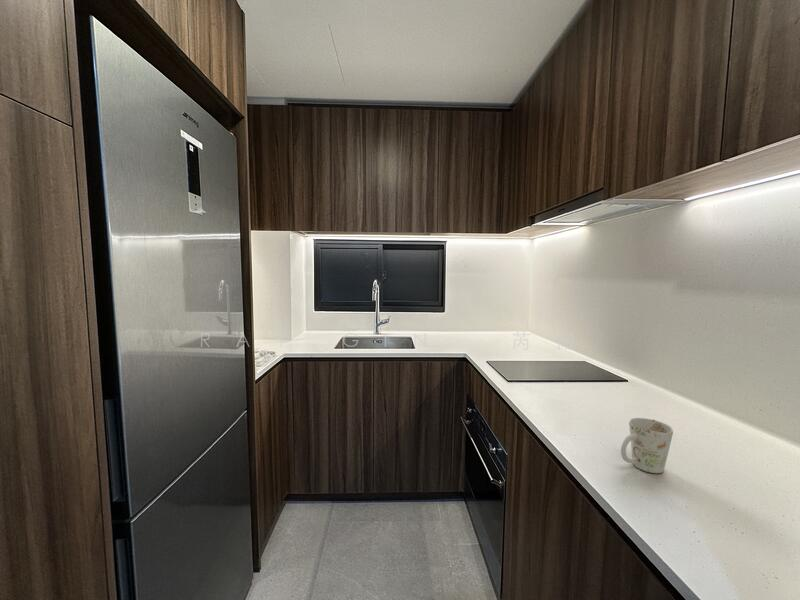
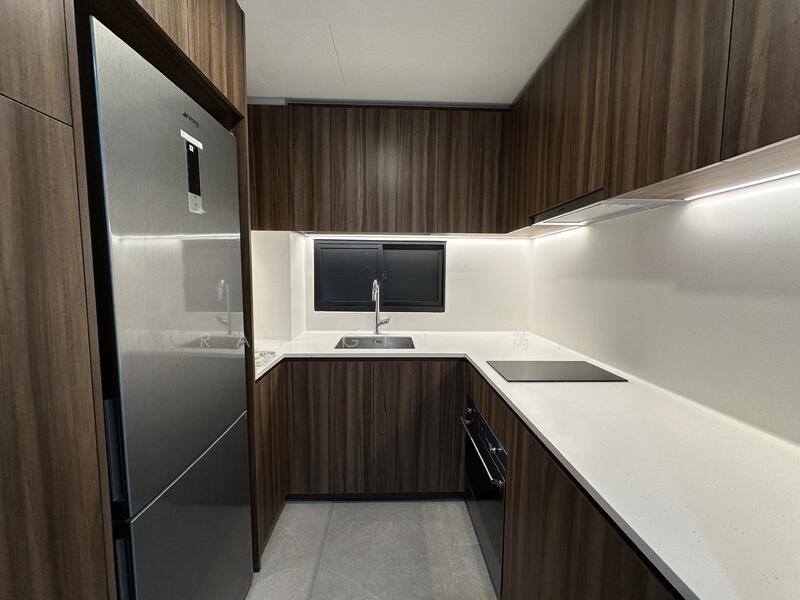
- mug (642, 447)
